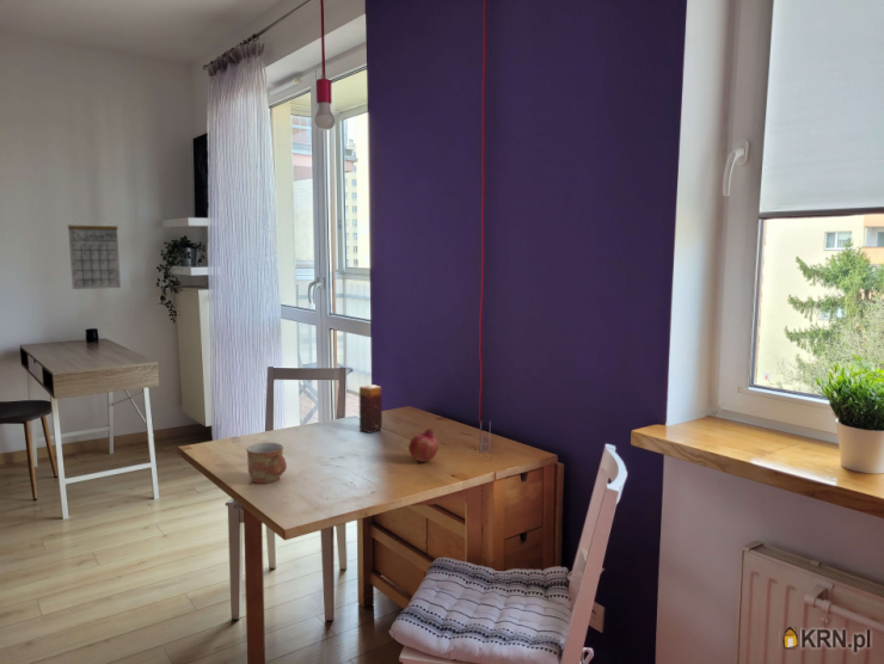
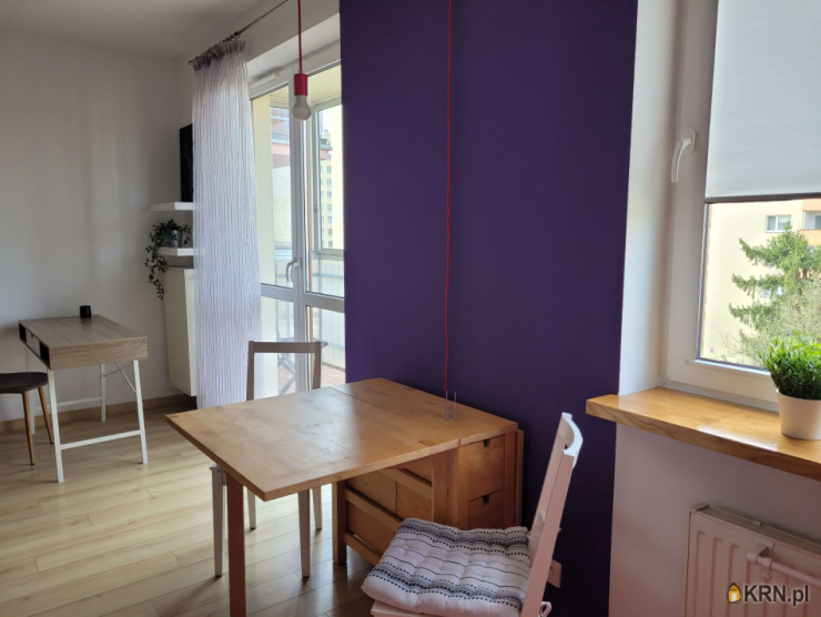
- mug (269, 463)
- candle (370, 407)
- calendar (94, 250)
- fruit (423, 444)
